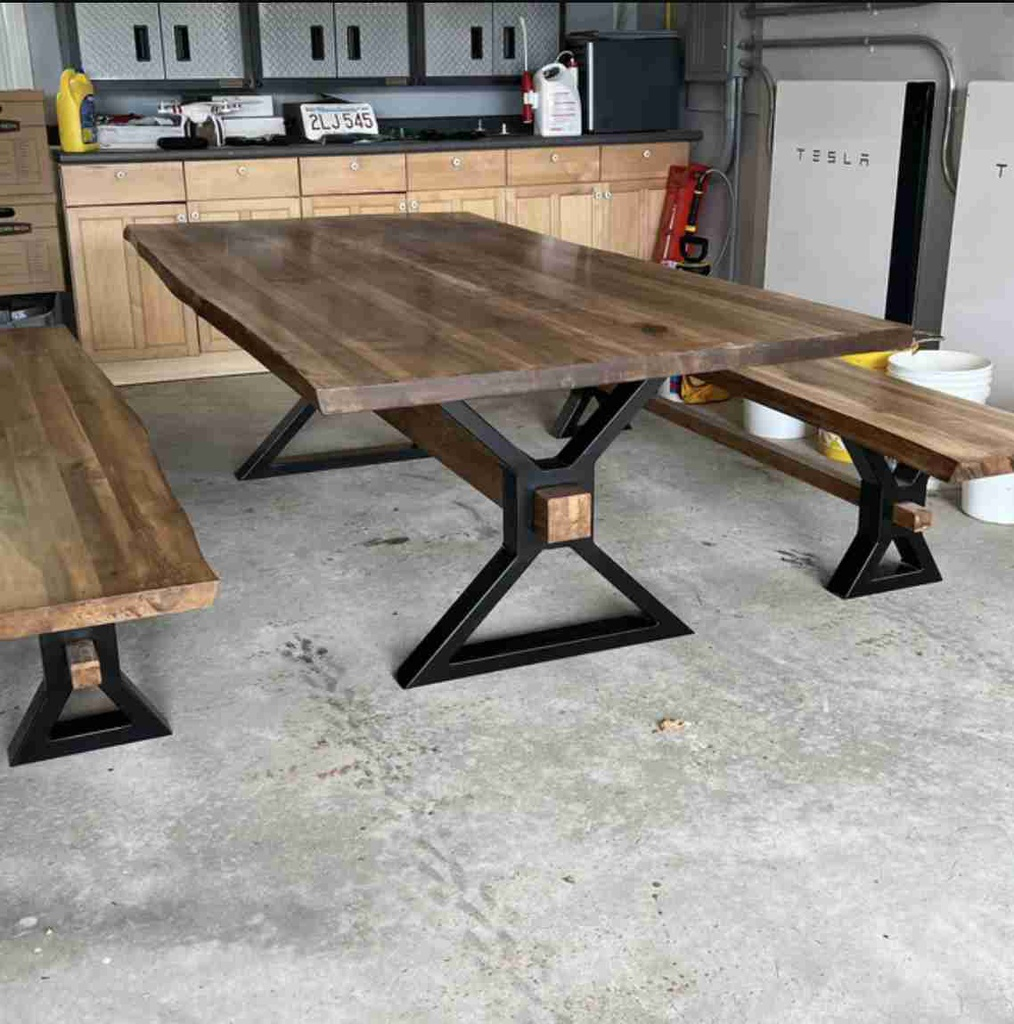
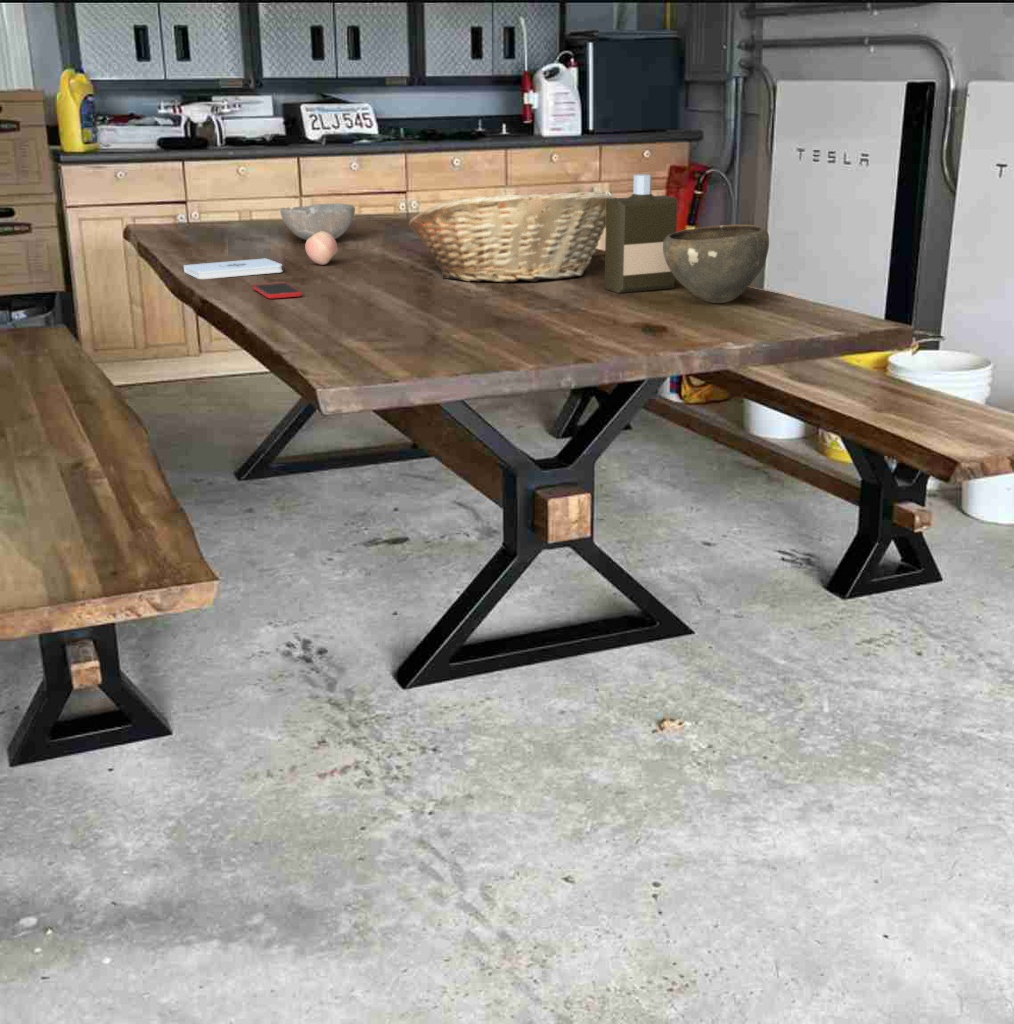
+ apple (321, 248)
+ fruit basket (514, 231)
+ bottle (641, 232)
+ cell phone (277, 290)
+ notepad (234, 268)
+ bowl (715, 265)
+ bowl (318, 223)
